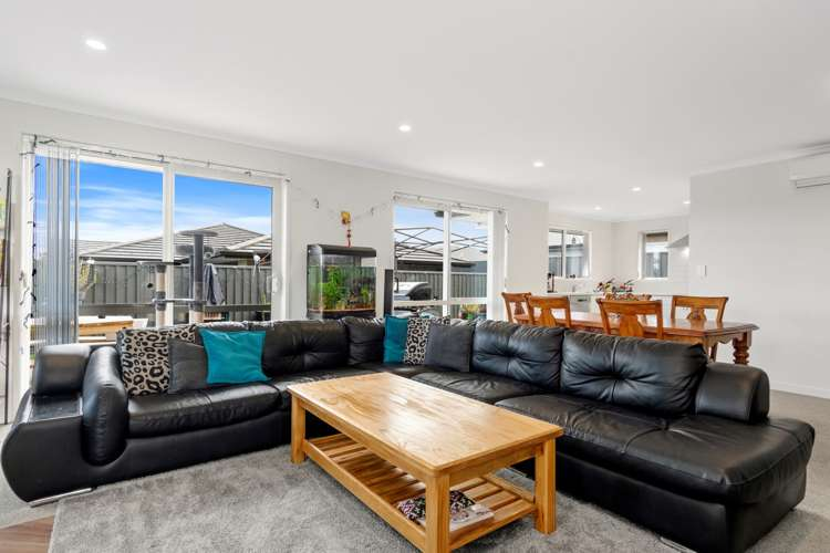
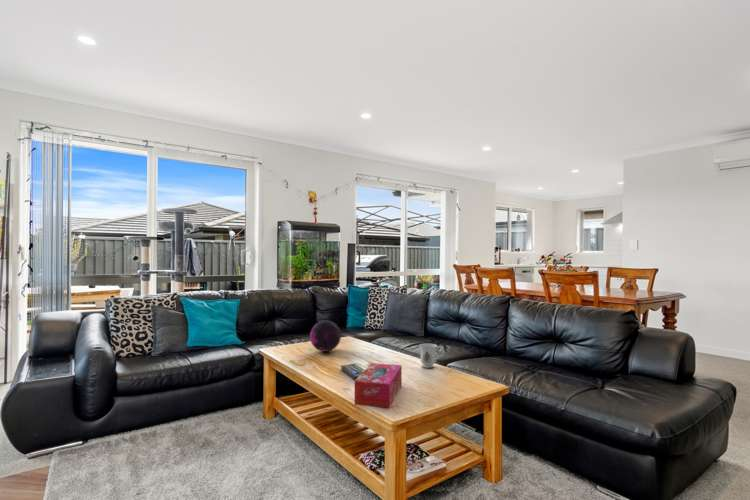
+ tissue box (379, 383)
+ mug (431, 356)
+ remote control (355, 371)
+ decorative orb (325, 335)
